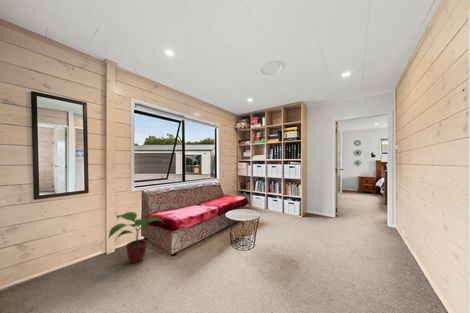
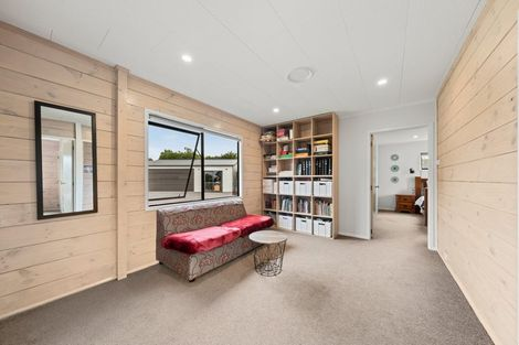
- potted plant (129, 242)
